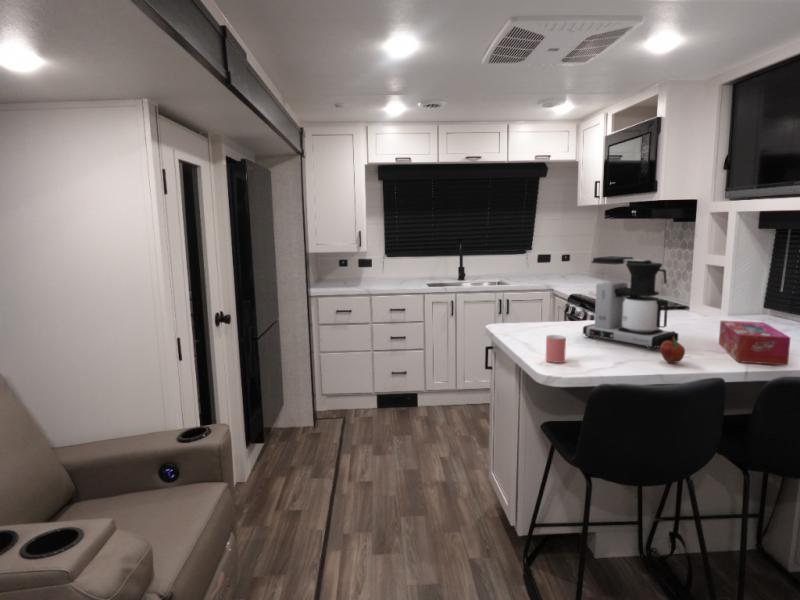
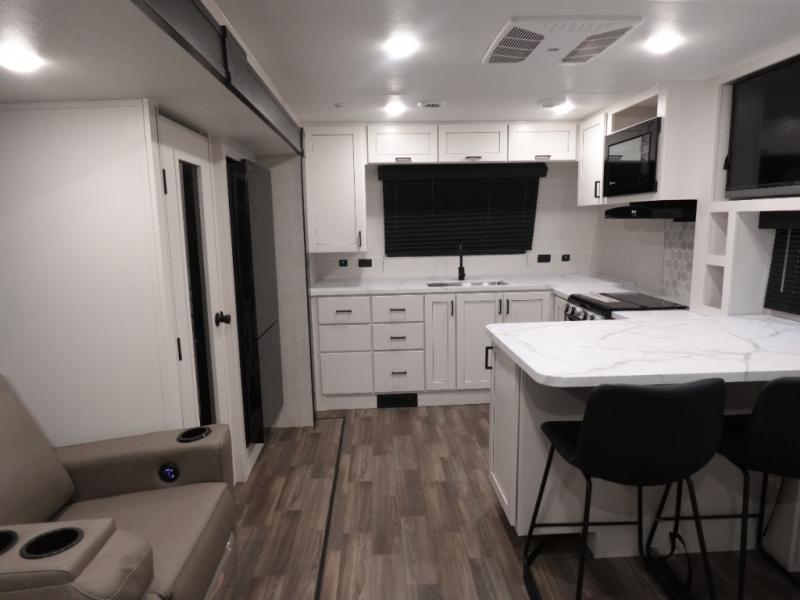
- coffee maker (630, 300)
- fruit (672, 349)
- tissue box (751, 341)
- cup (557, 347)
